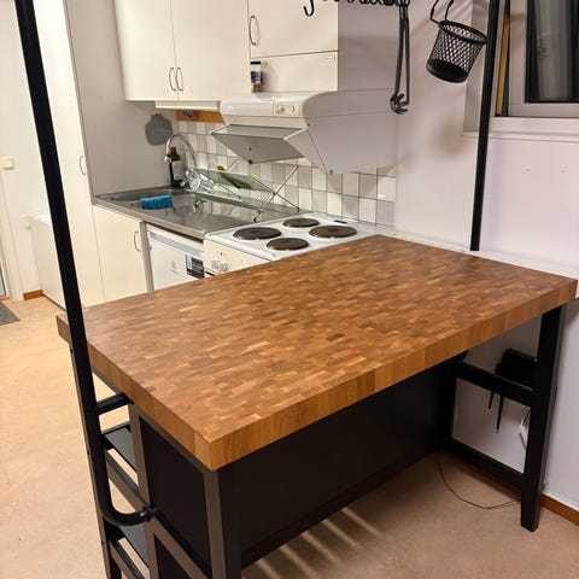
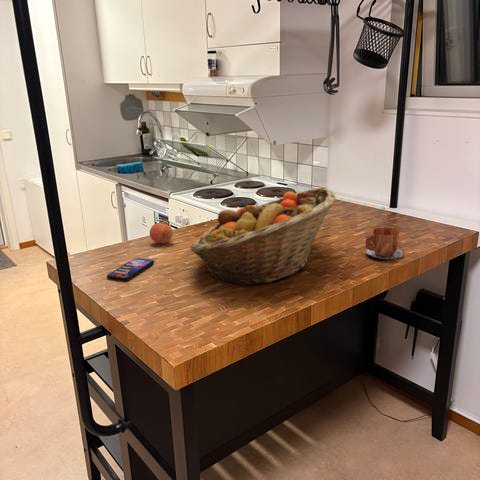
+ fruit basket (264, 230)
+ mug (384, 243)
+ smartphone (131, 268)
+ pomegranate (161, 232)
